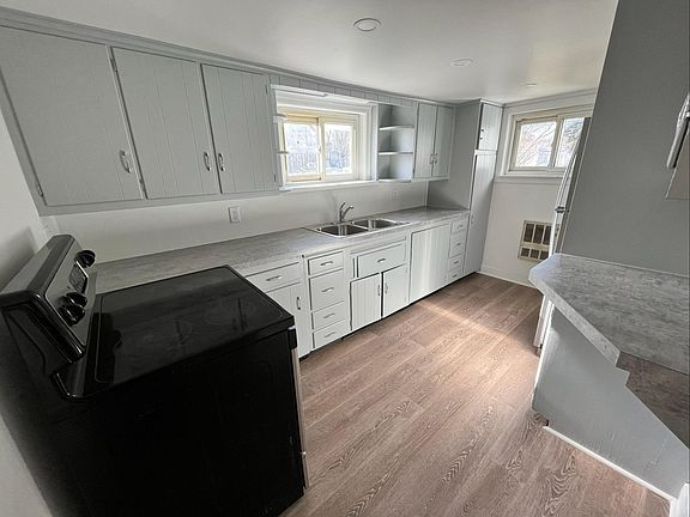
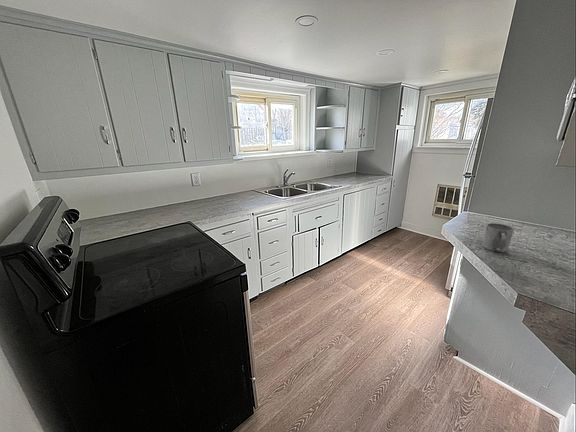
+ mug (498, 238)
